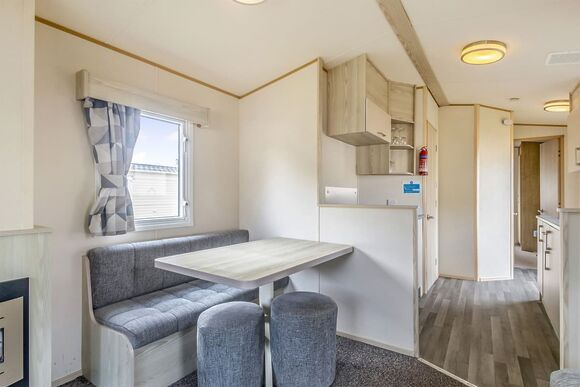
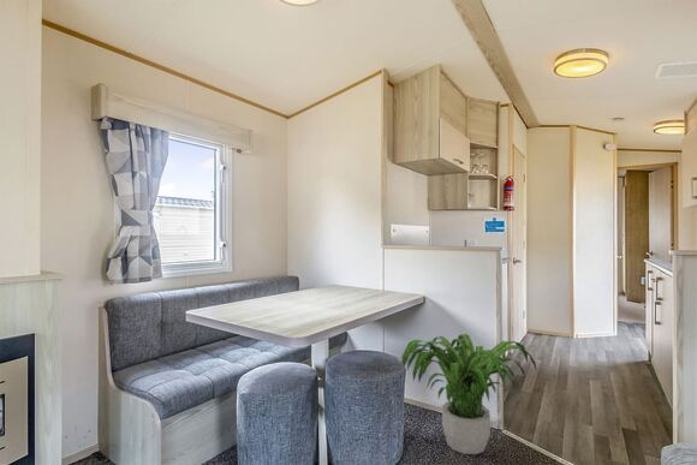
+ potted plant (470, 392)
